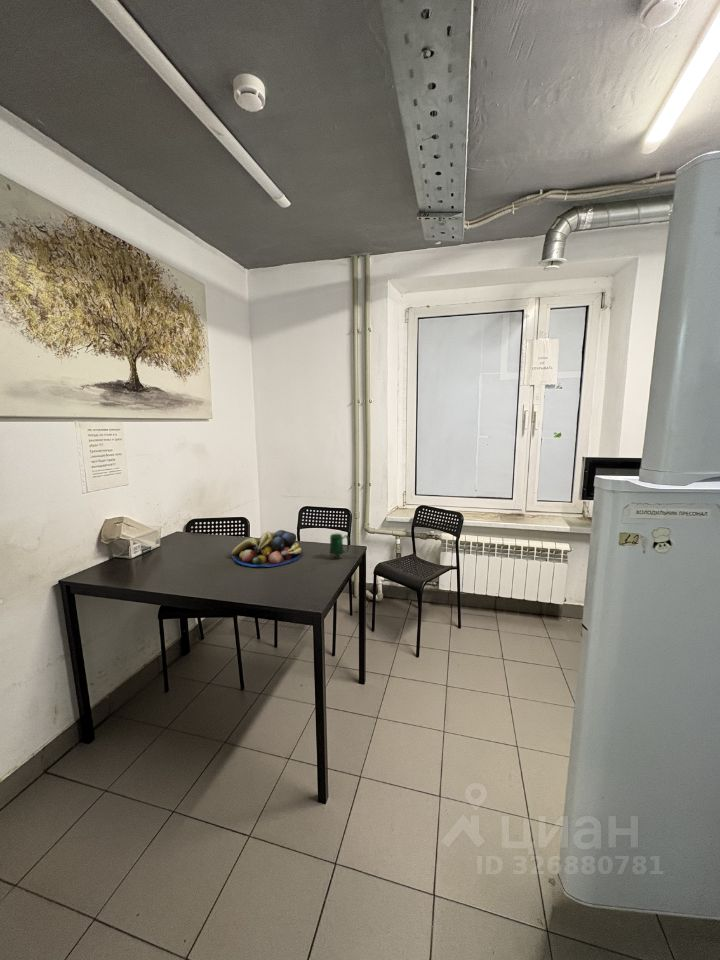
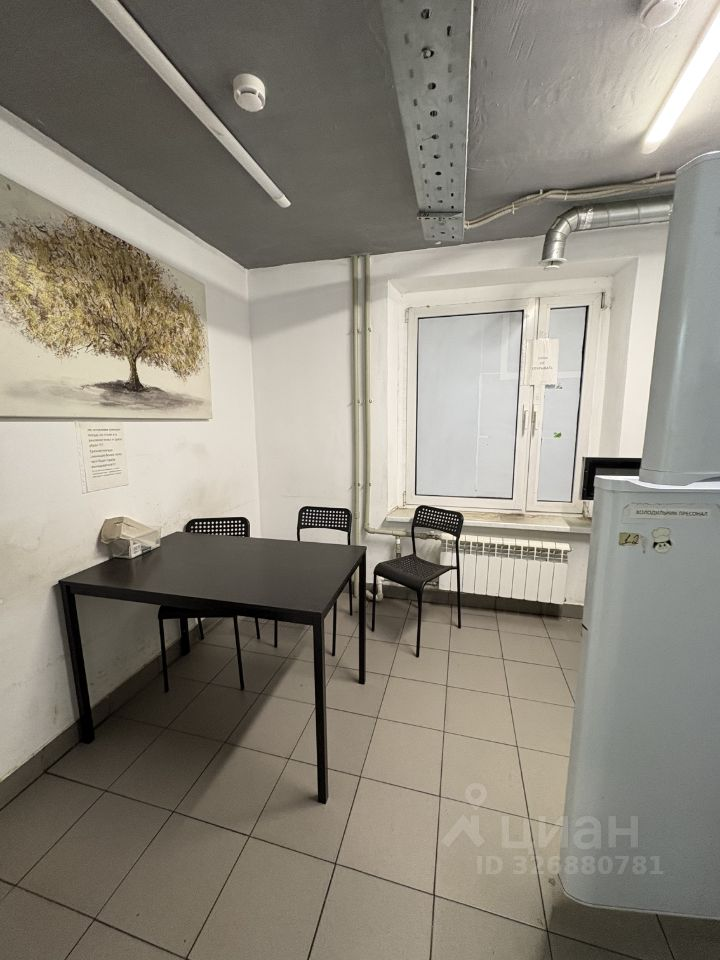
- mug (339, 546)
- fruit bowl (268, 543)
